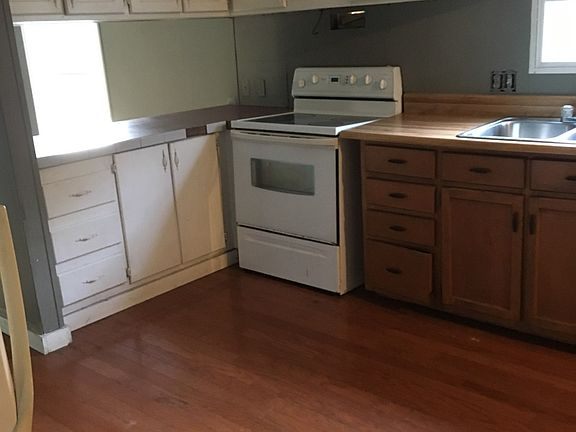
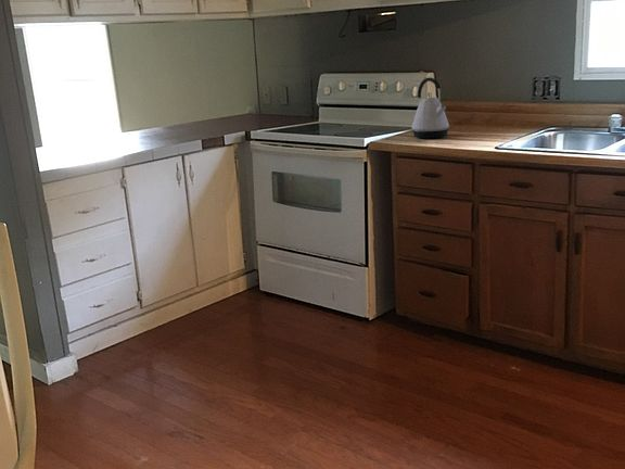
+ kettle (430, 107)
